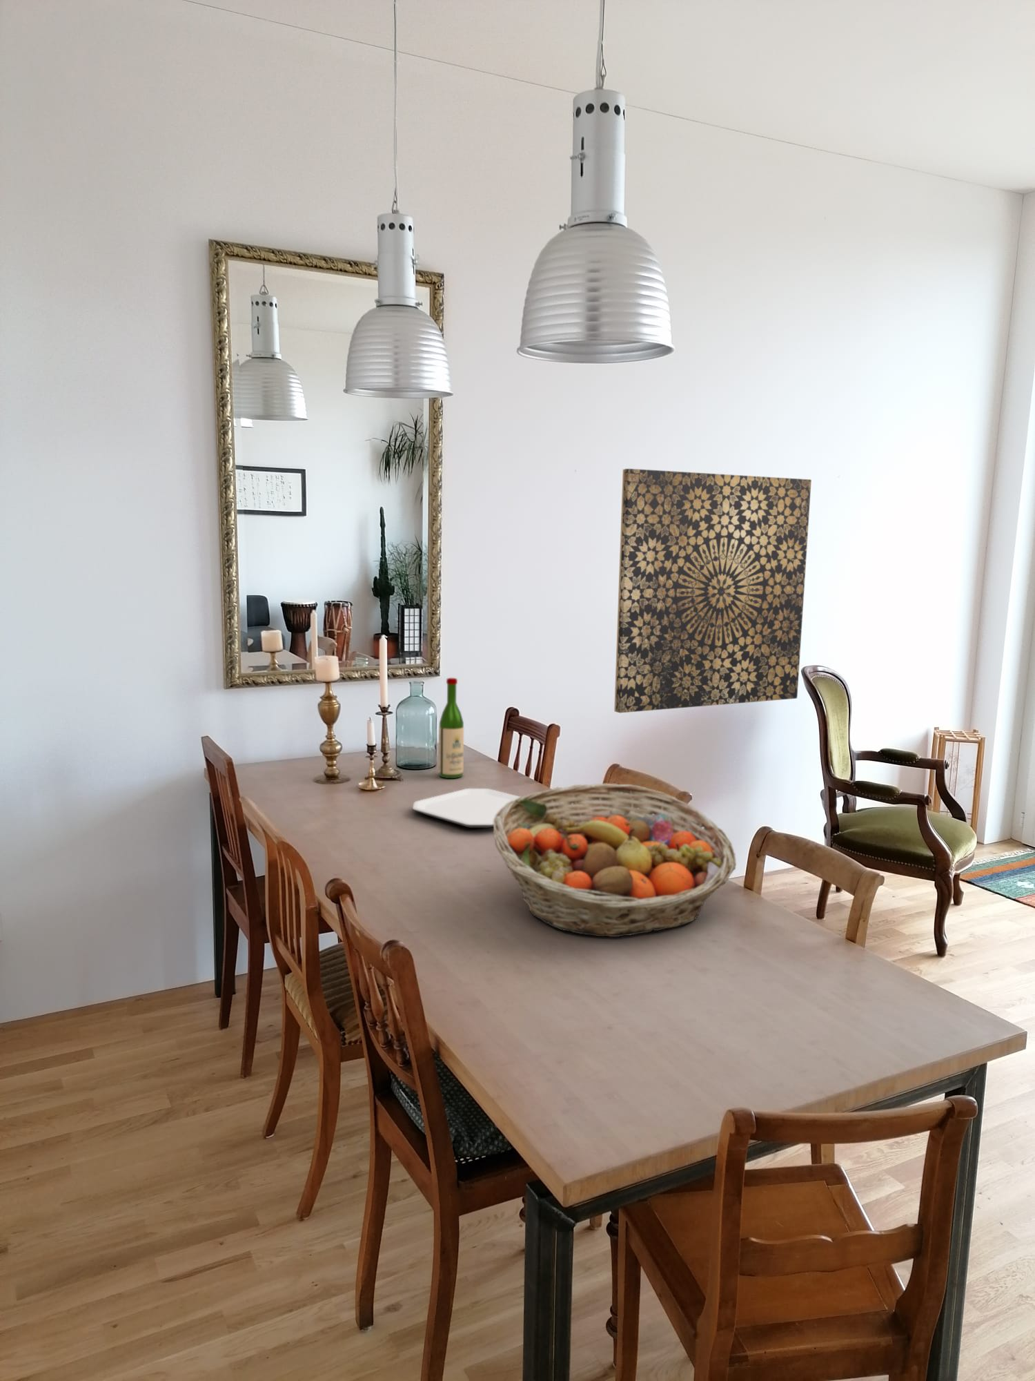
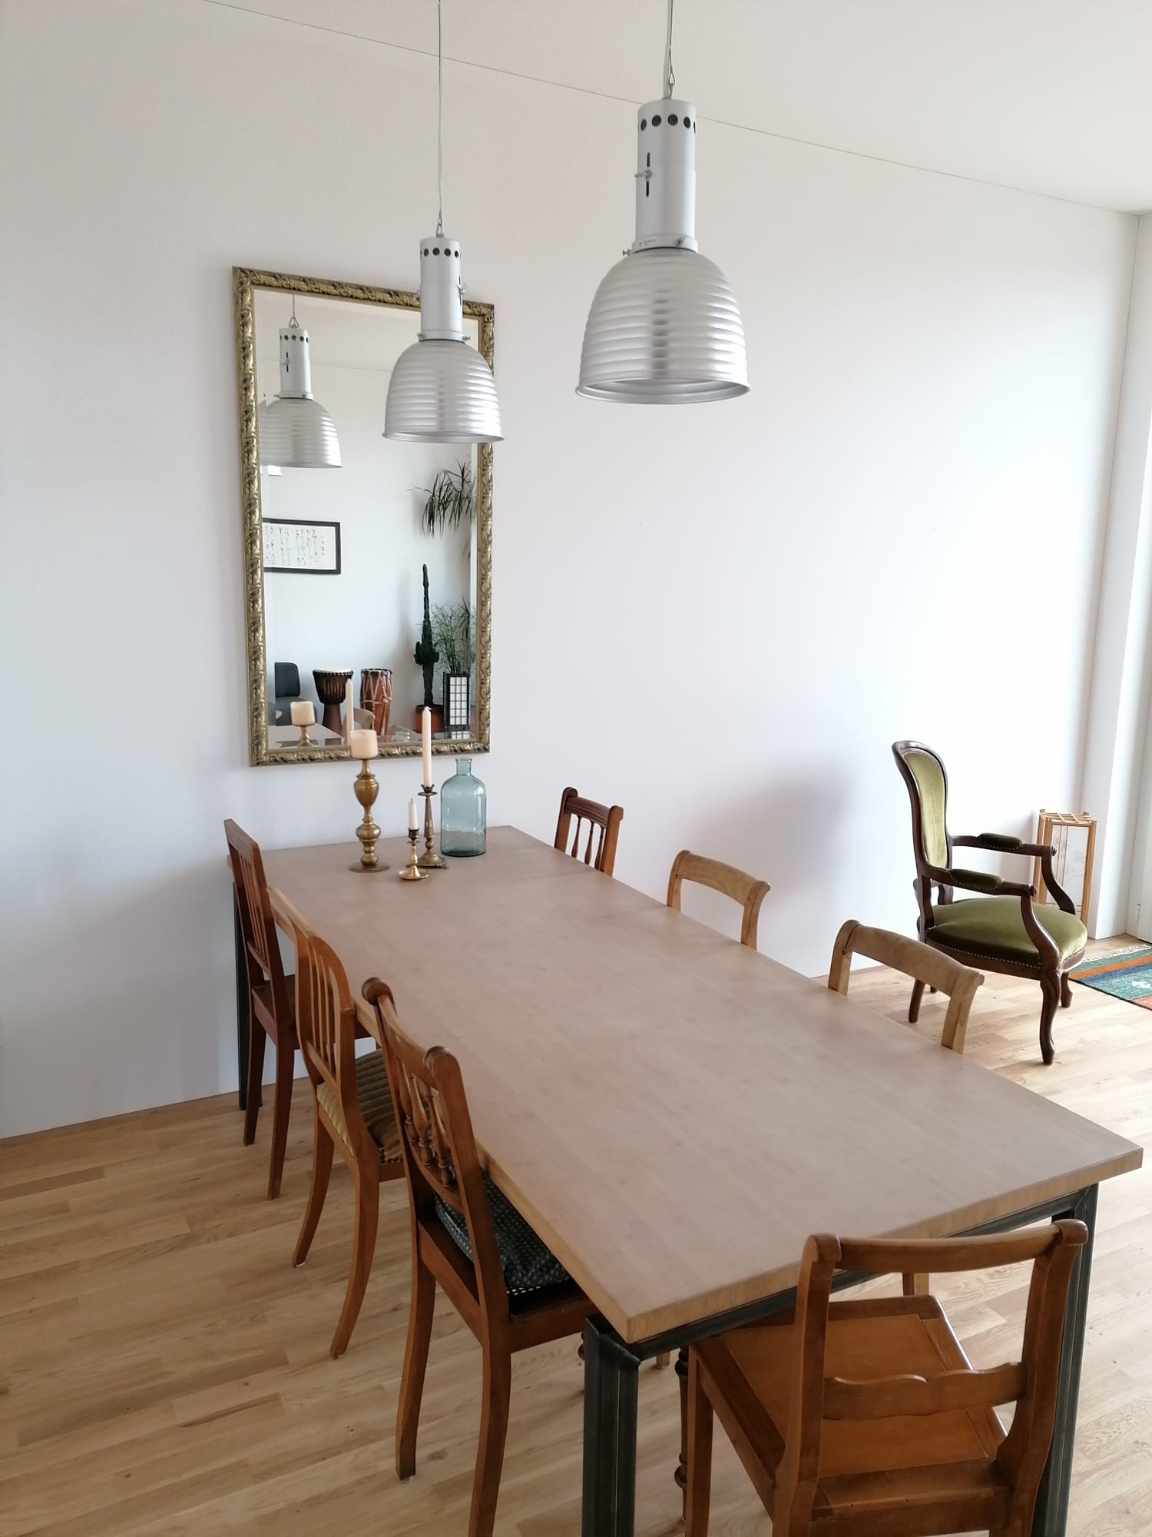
- wall art (715, 592)
- wine bottle (451, 727)
- plate (478, 809)
- fruit basket (613, 856)
